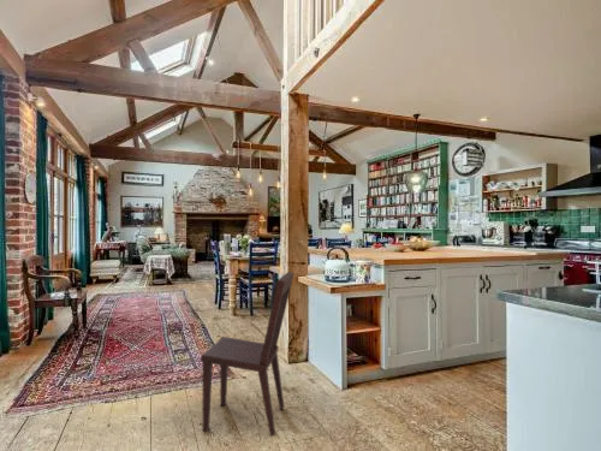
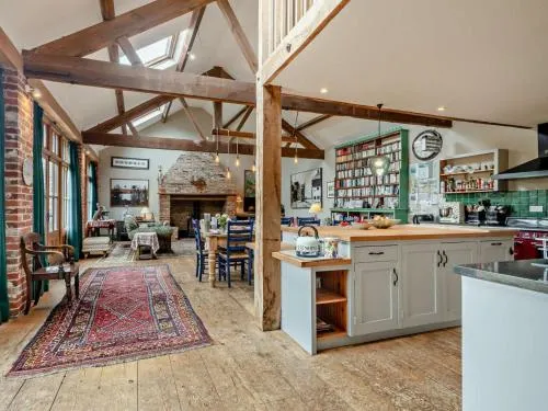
- dining chair (250, 346)
